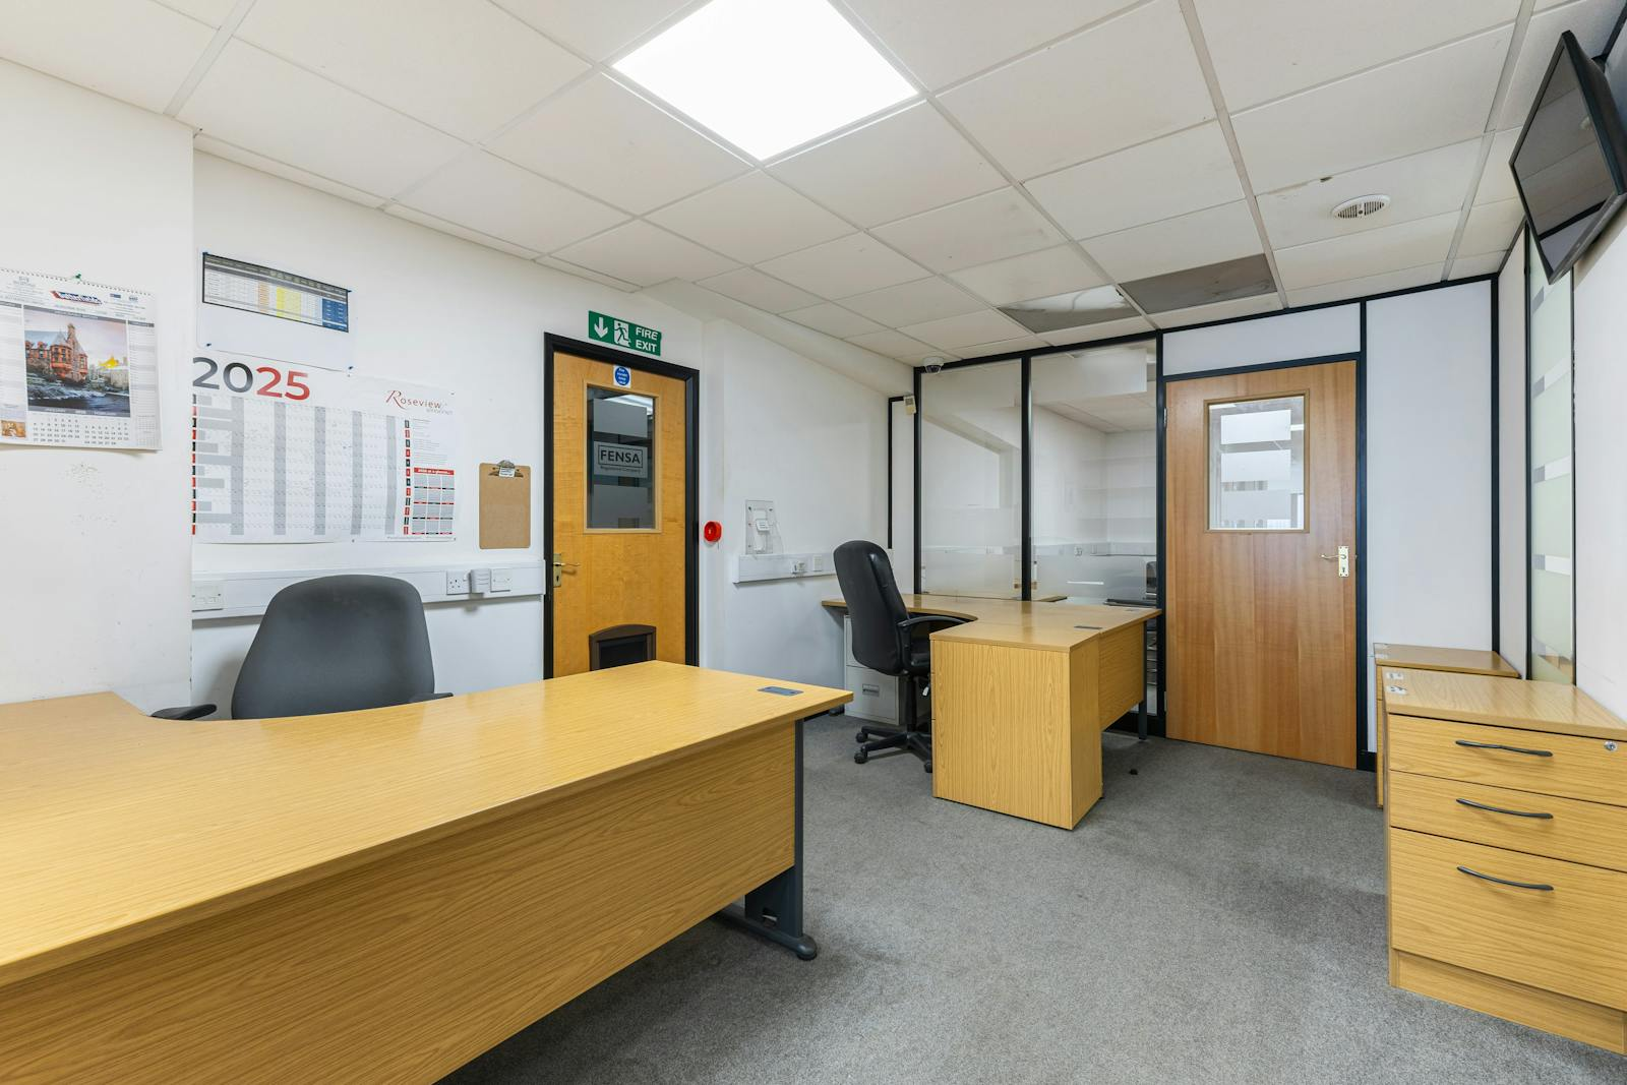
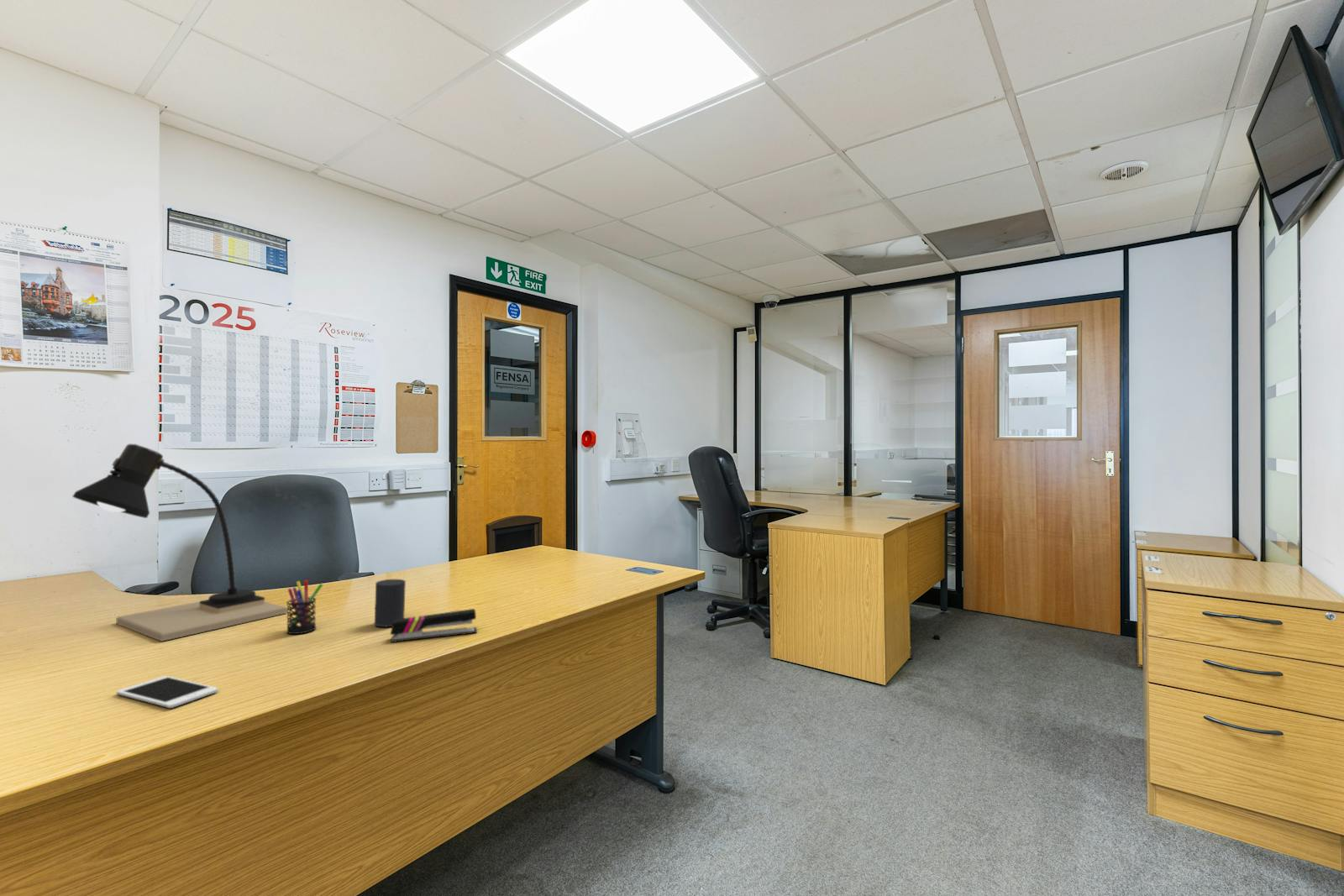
+ stapler (434, 624)
+ pen holder (305, 604)
+ desk lamp (147, 516)
+ cup (390, 602)
+ cell phone (167, 691)
